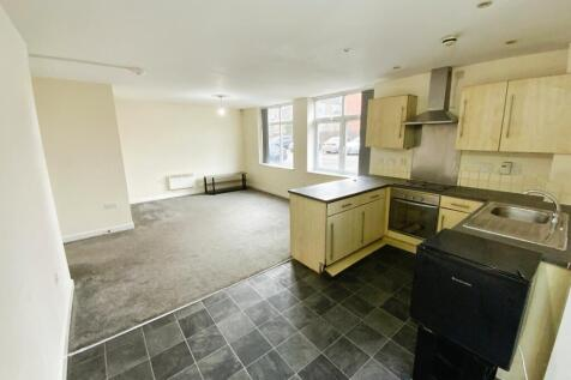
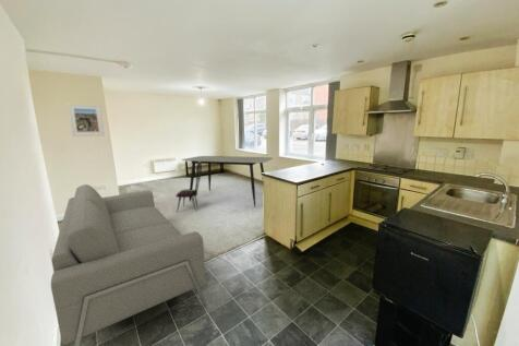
+ dining chair (188, 189)
+ sofa (125, 232)
+ dining table (228, 164)
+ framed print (86, 120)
